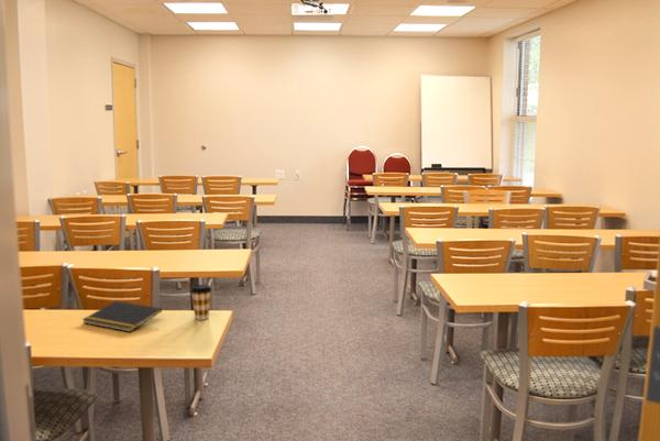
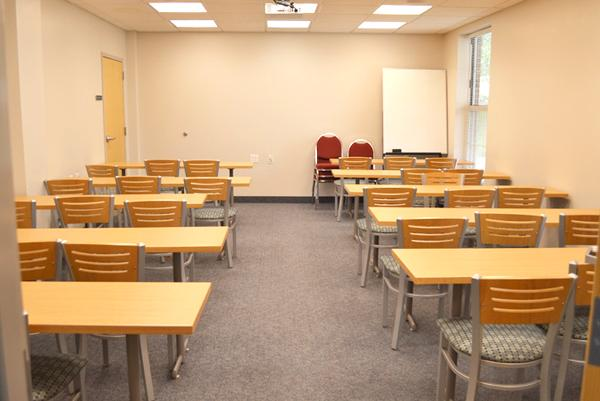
- notepad (122, 315)
- coffee cup (201, 301)
